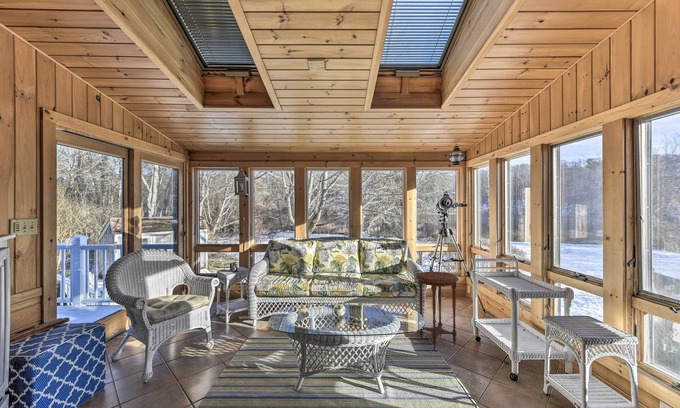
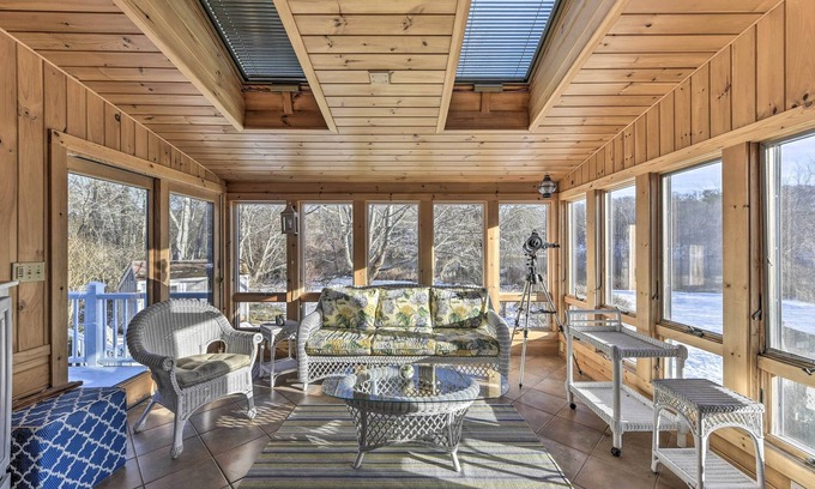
- side table (435, 308)
